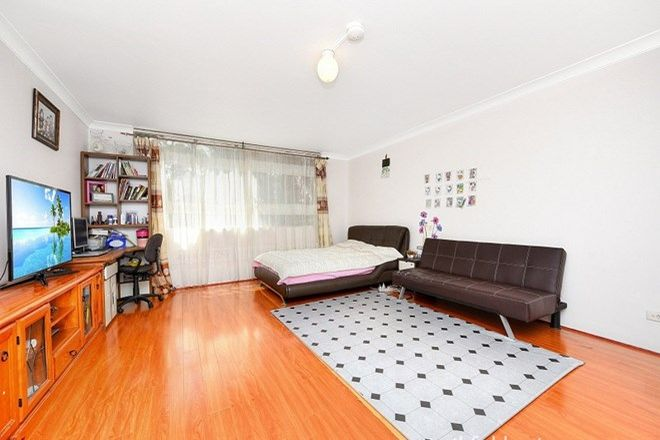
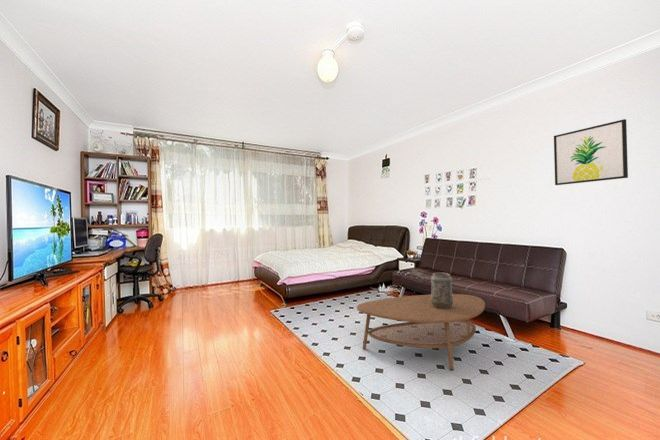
+ wall art (587, 155)
+ coffee table (428, 328)
+ decorative vase (441, 290)
